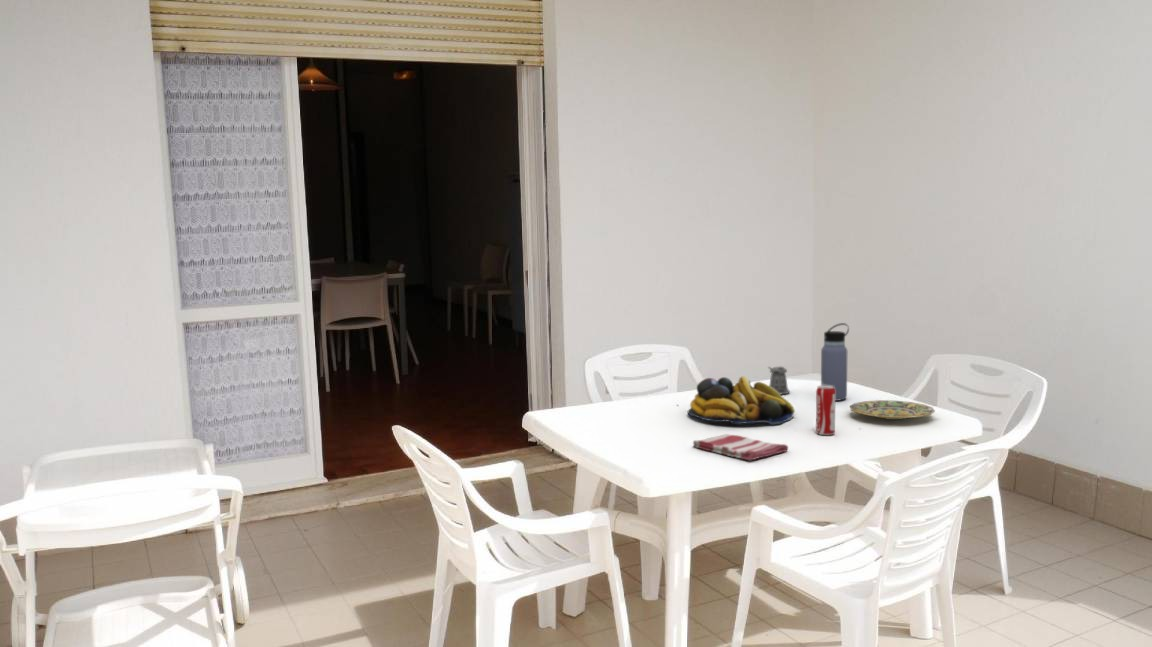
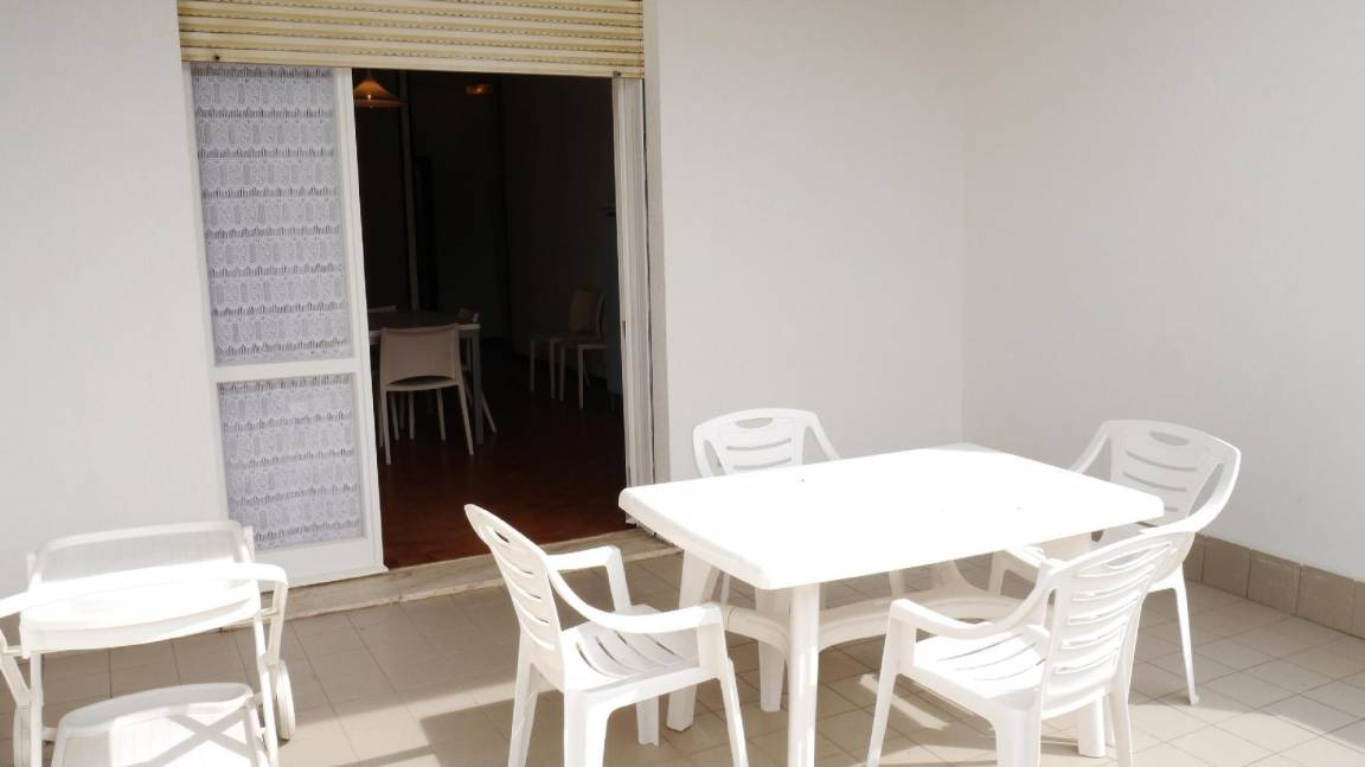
- plate (891, 412)
- dish towel (739, 444)
- beverage can (825, 410)
- water bottle (834, 360)
- fruit bowl (739, 396)
- pepper shaker (777, 378)
